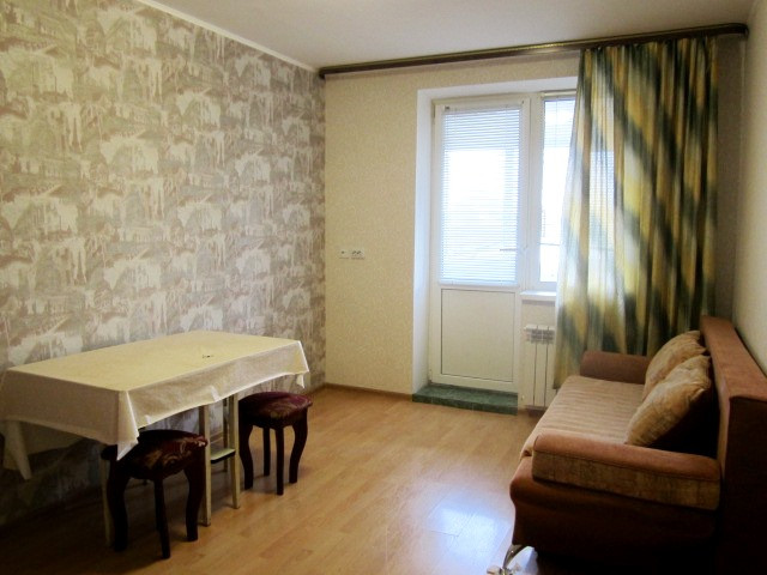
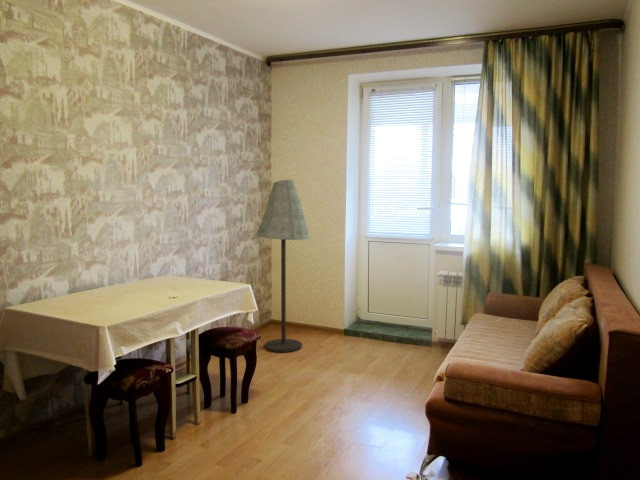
+ floor lamp (283, 264)
